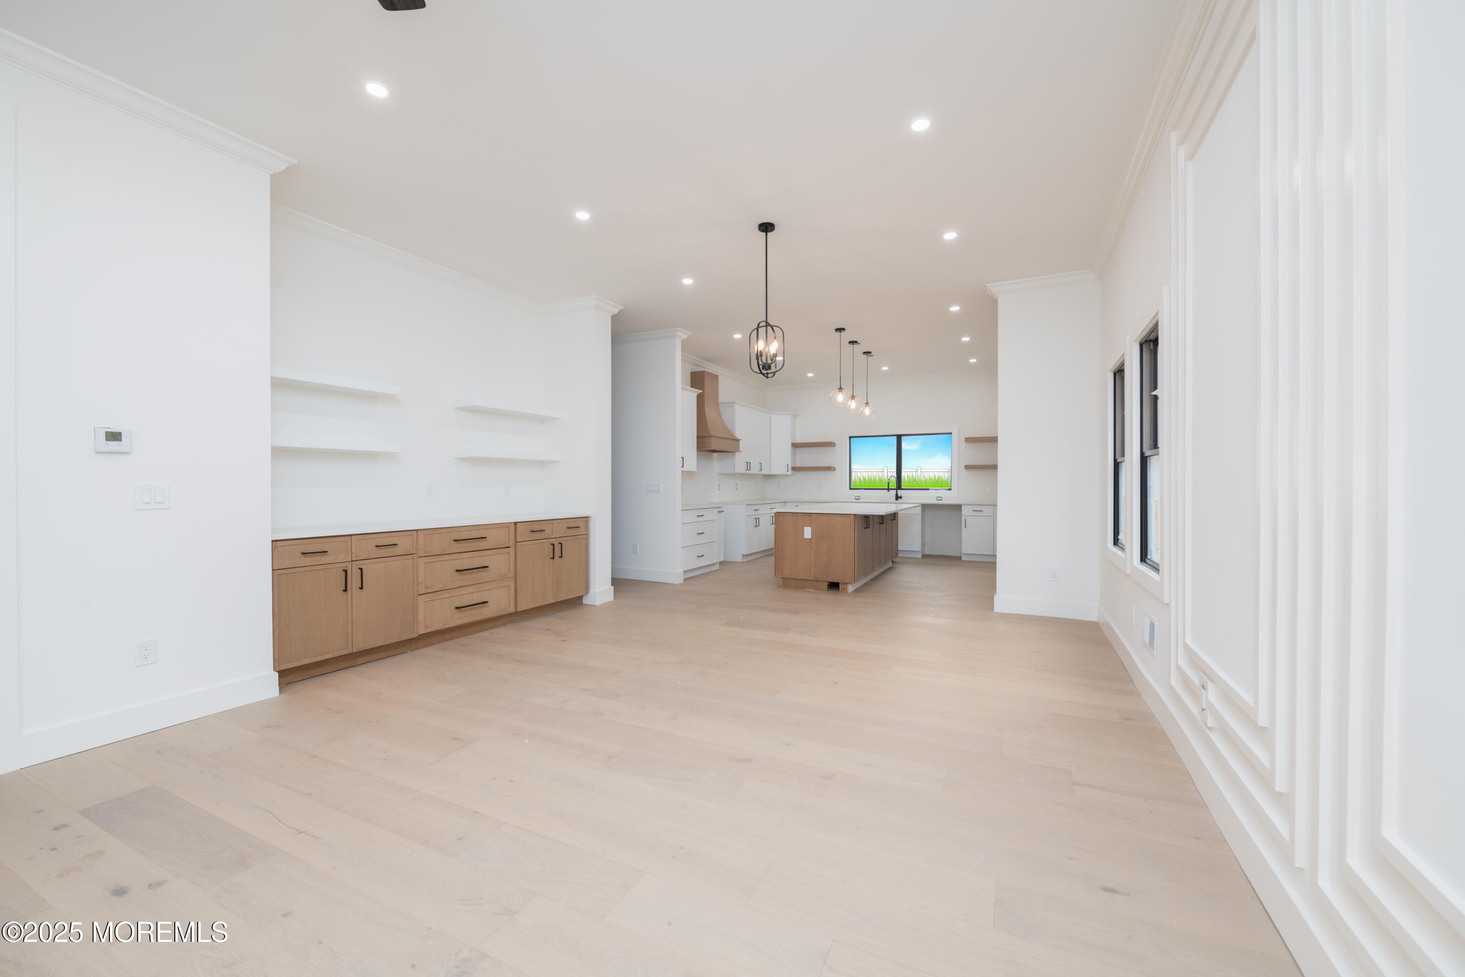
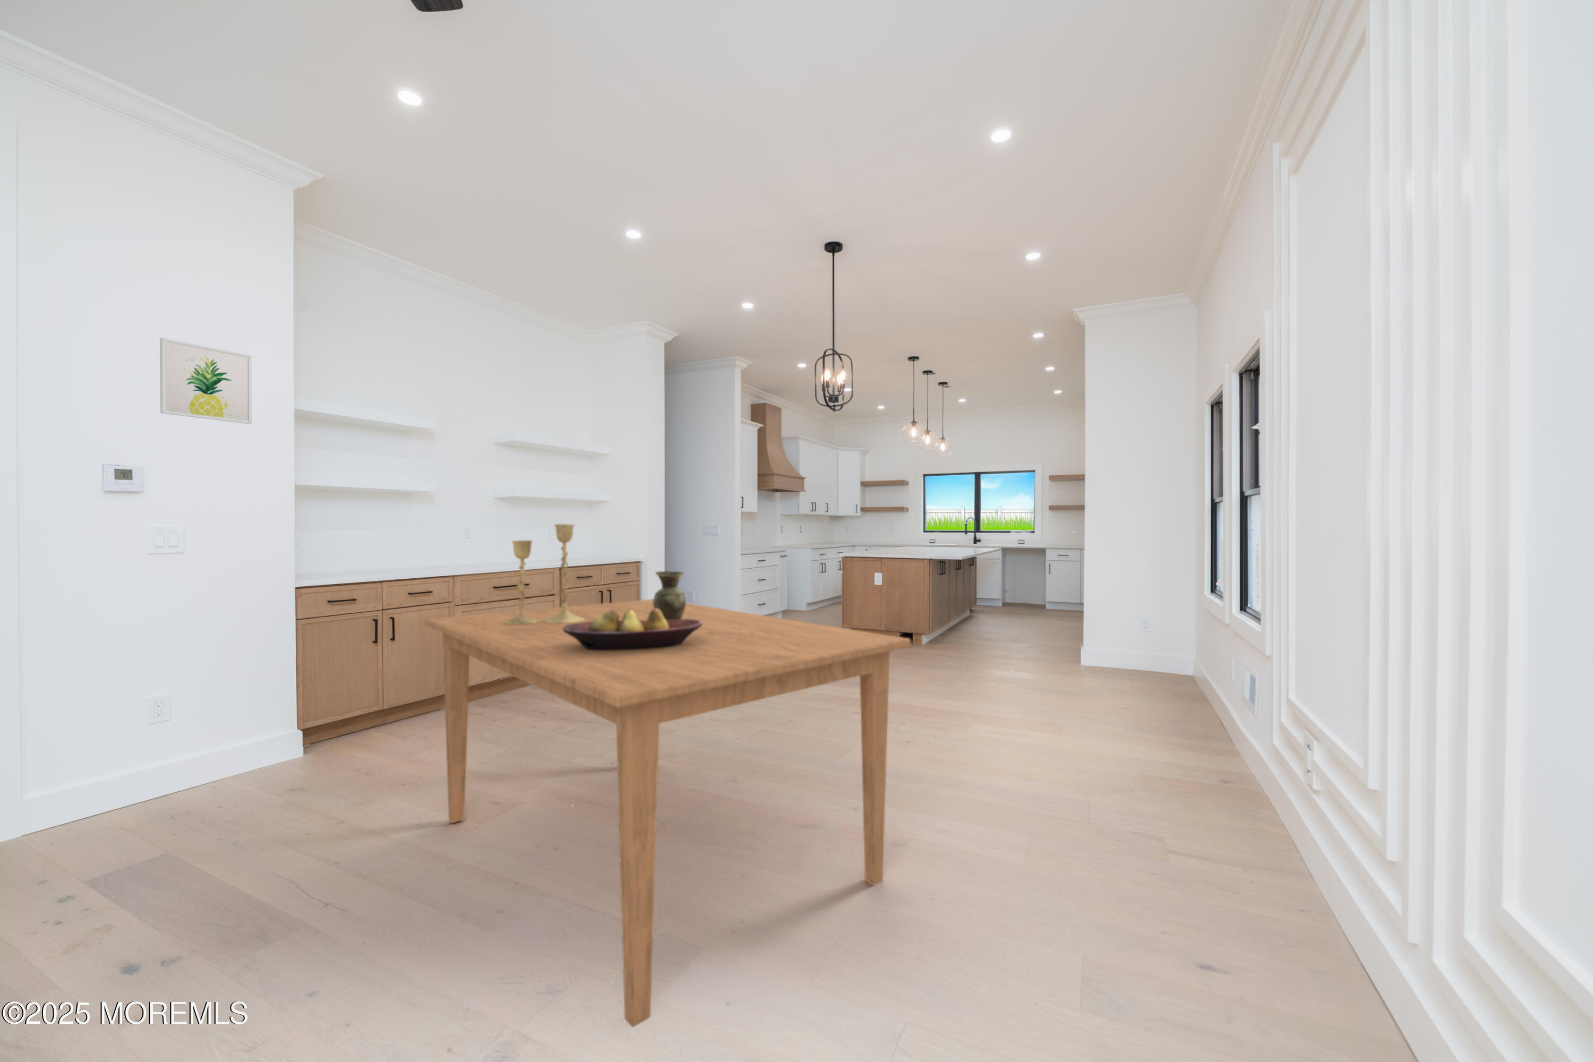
+ dining table (646, 737)
+ vase (670, 596)
+ wall art (207, 383)
+ fruit bowl (634, 626)
+ candlestick (561, 568)
